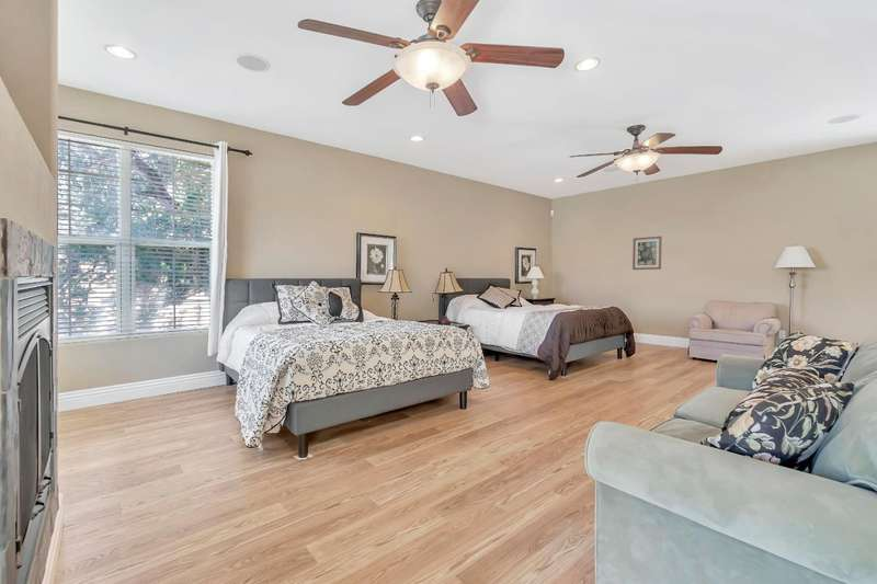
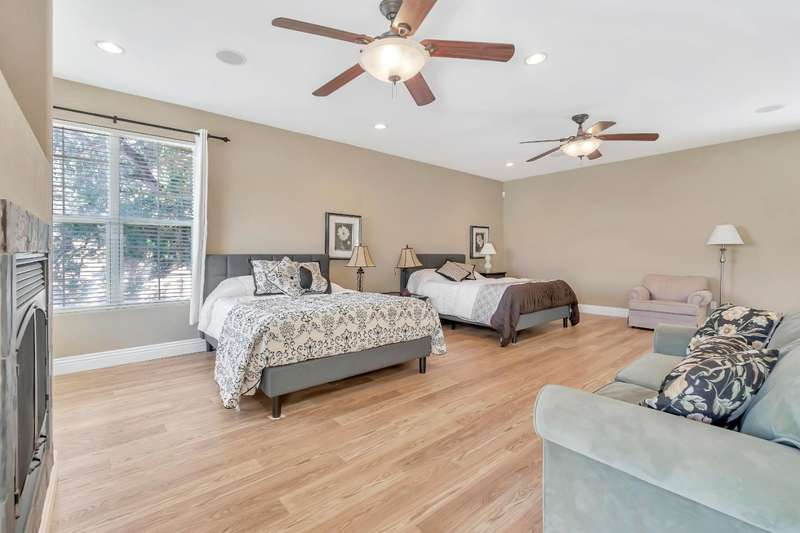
- wall art (646, 253)
